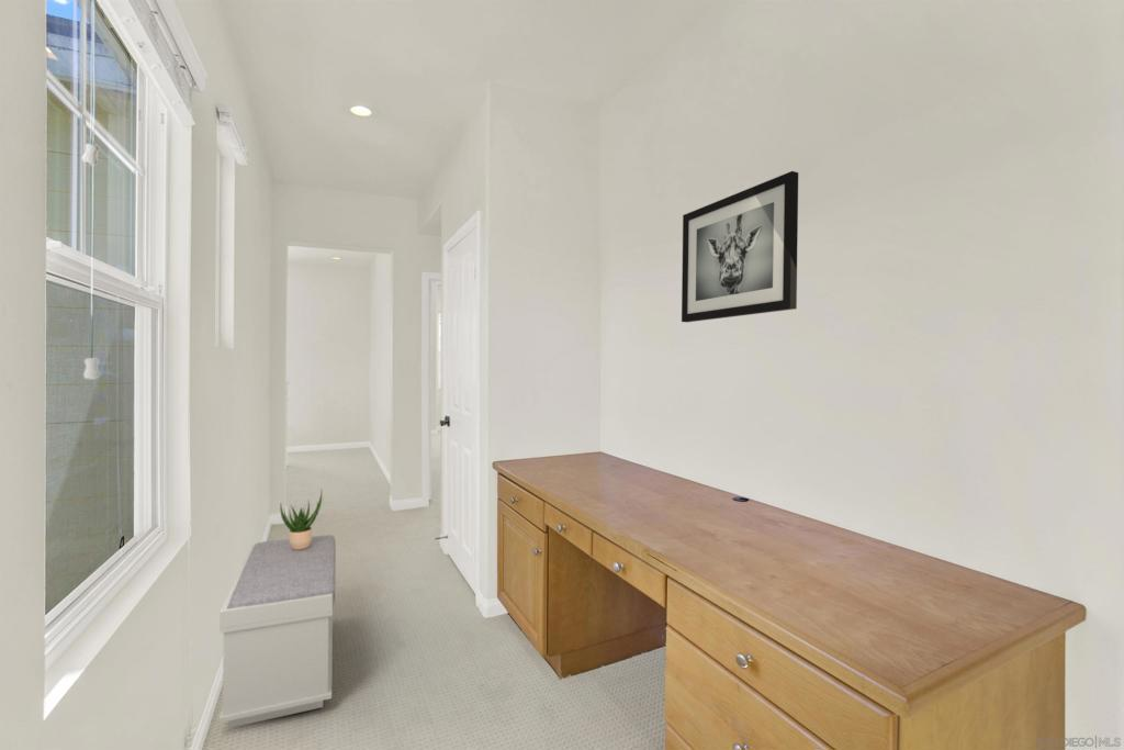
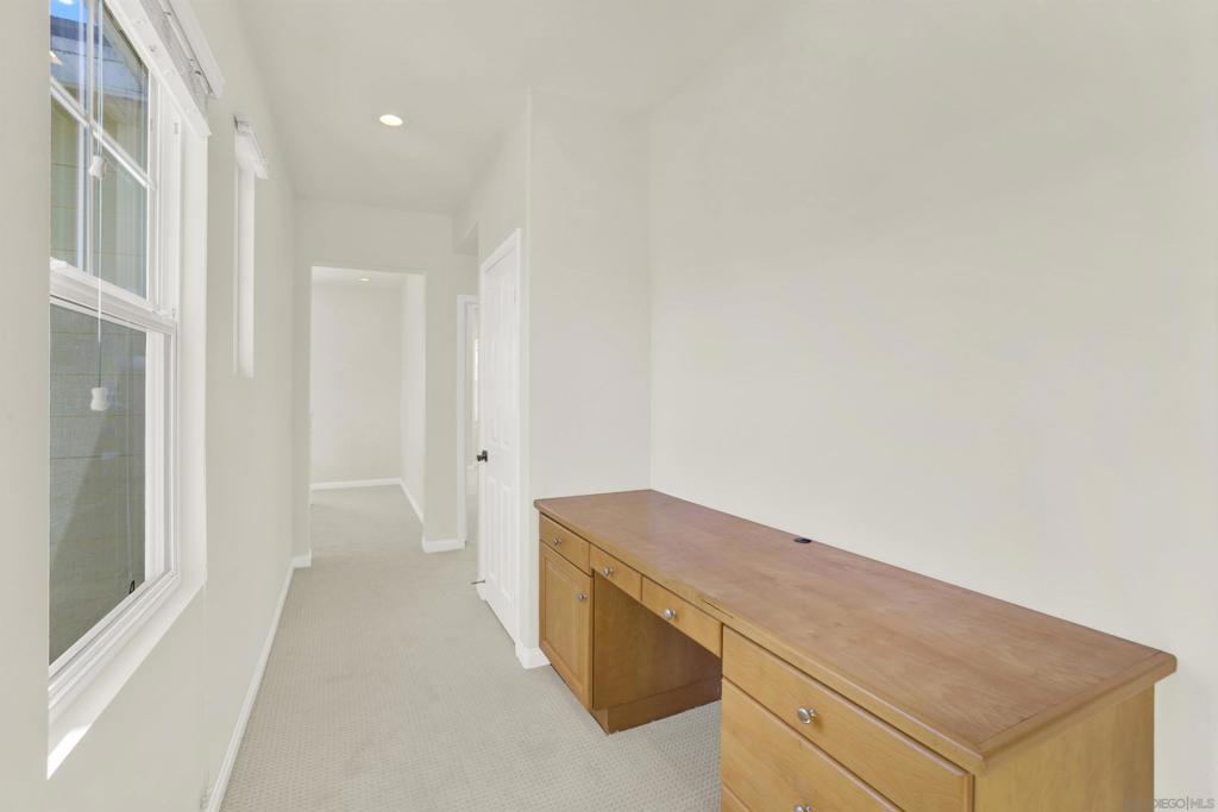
- bench (288, 615)
- potted plant (302, 519)
- wall art (732, 256)
